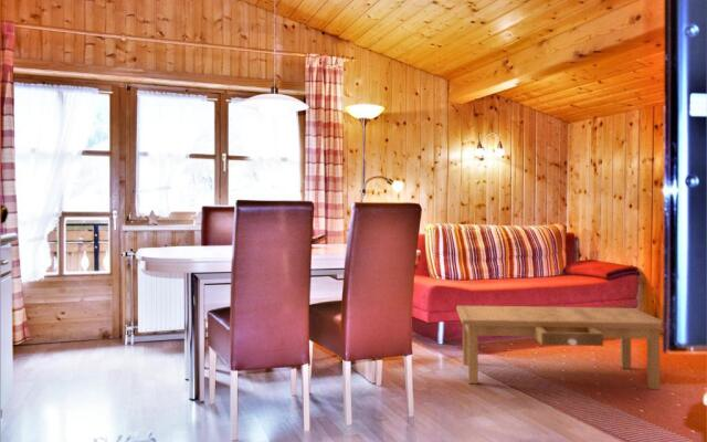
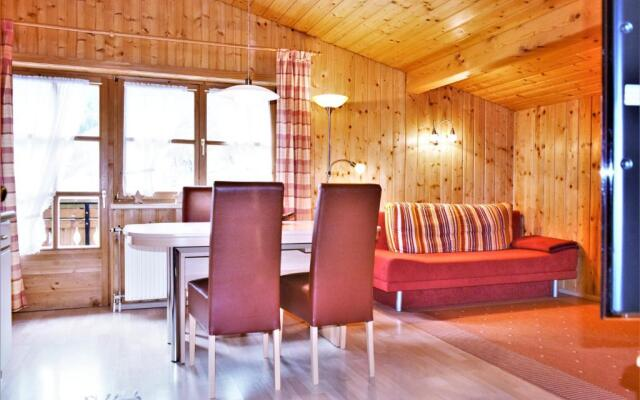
- coffee table (552, 344)
